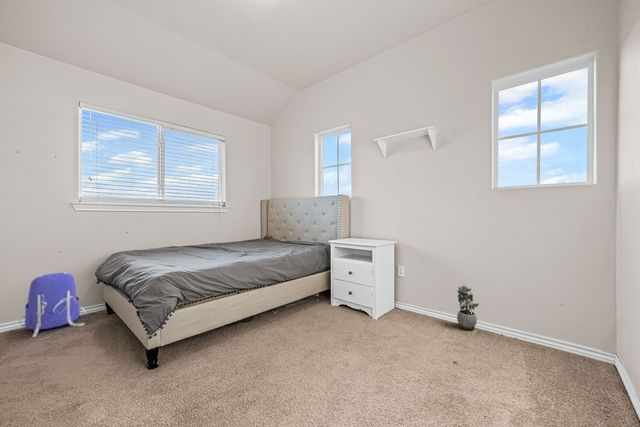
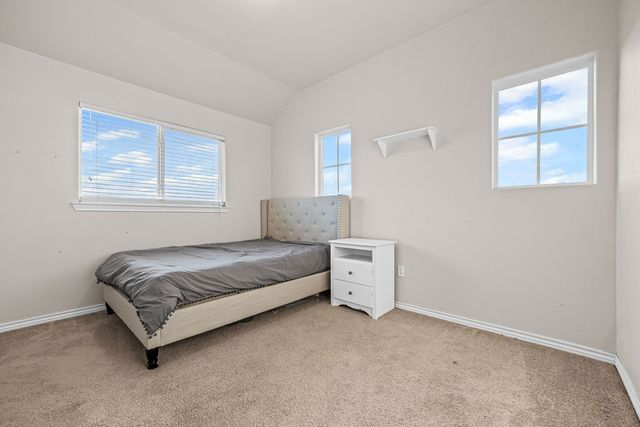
- backpack (55, 299)
- potted plant (469, 307)
